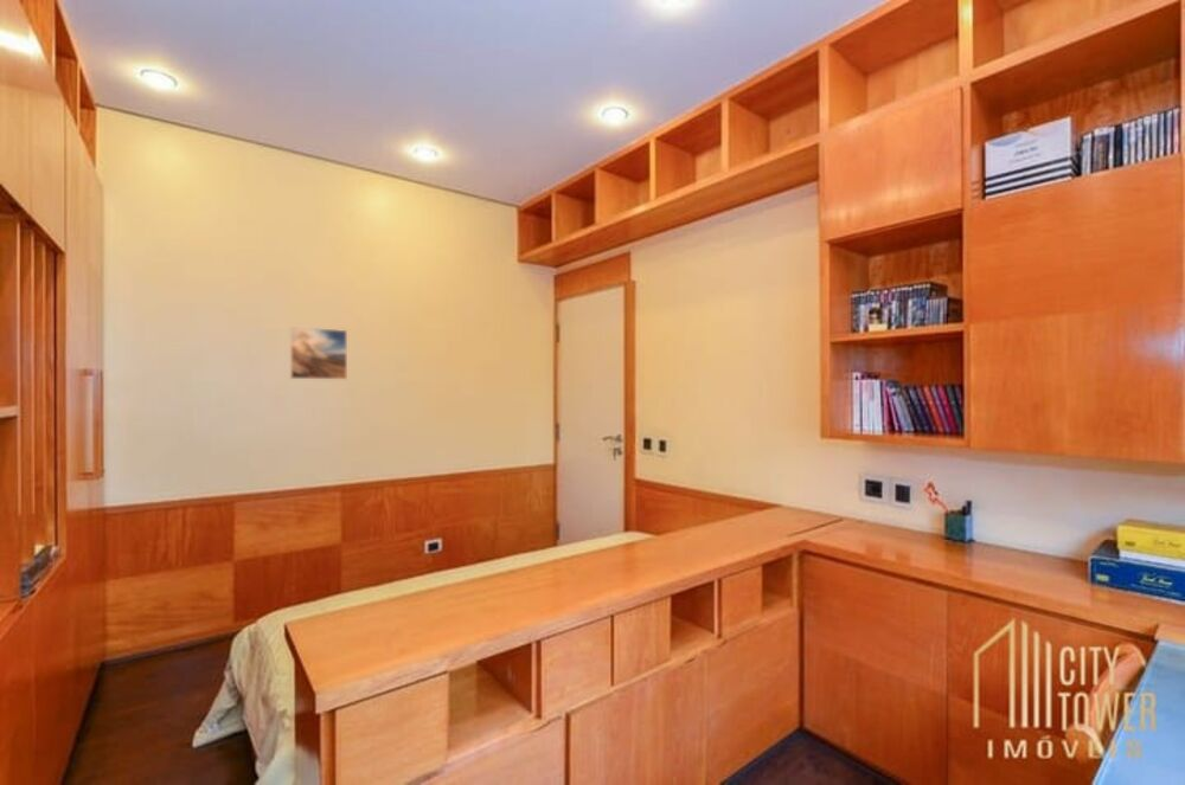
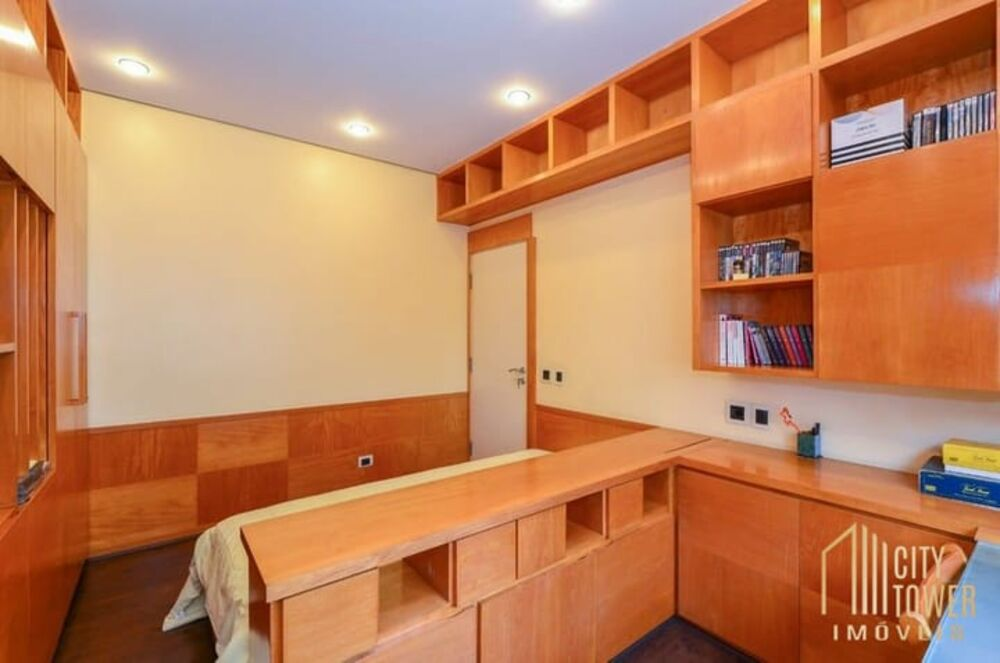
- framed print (319, 353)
